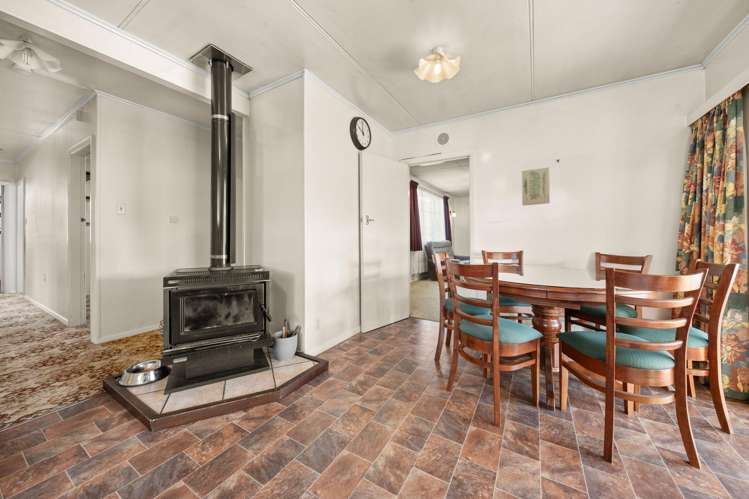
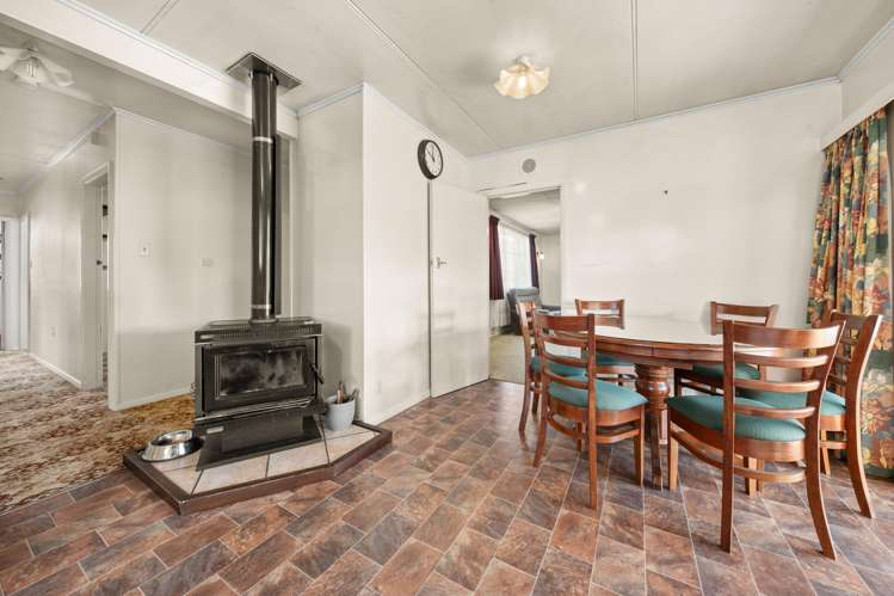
- wall art (535, 186)
